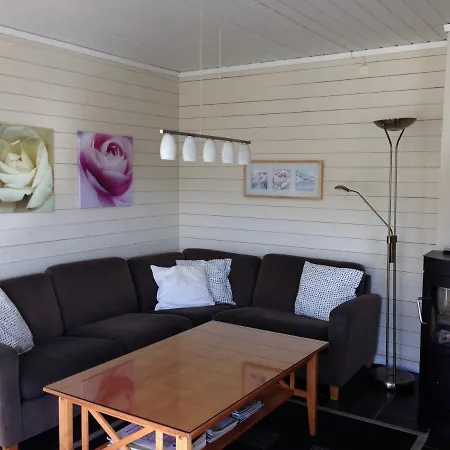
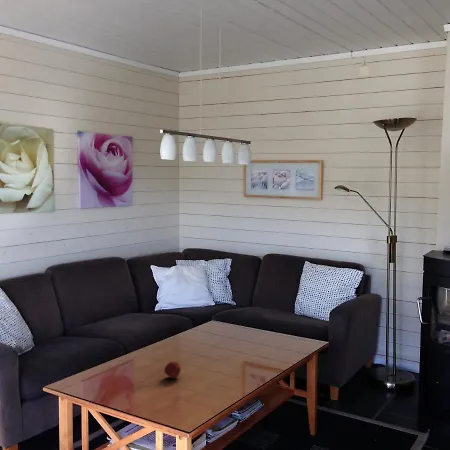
+ apple (172, 369)
